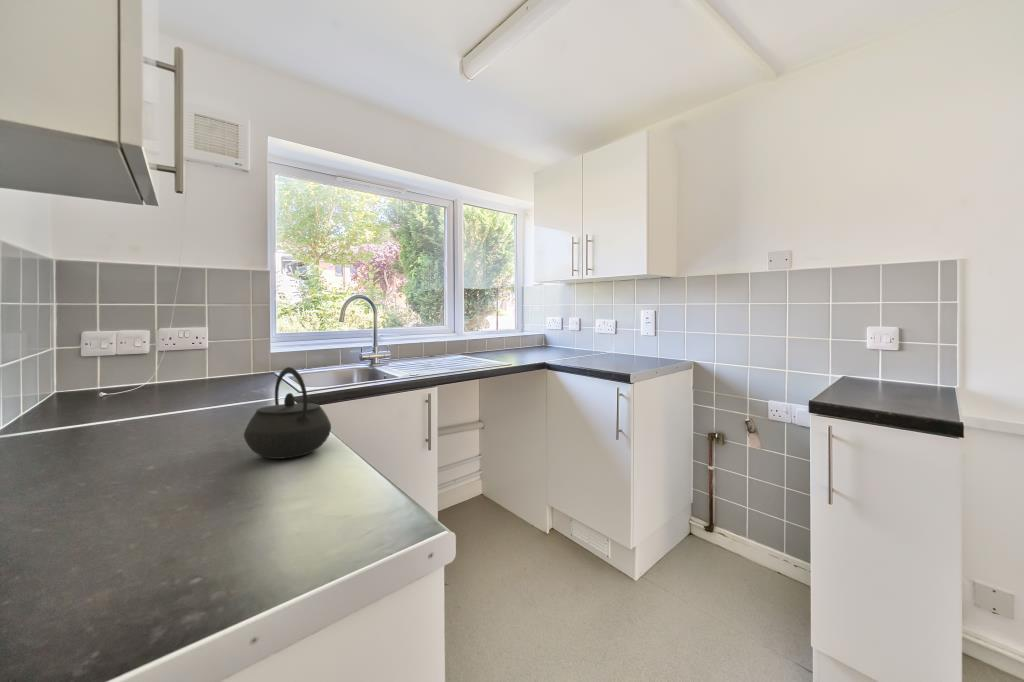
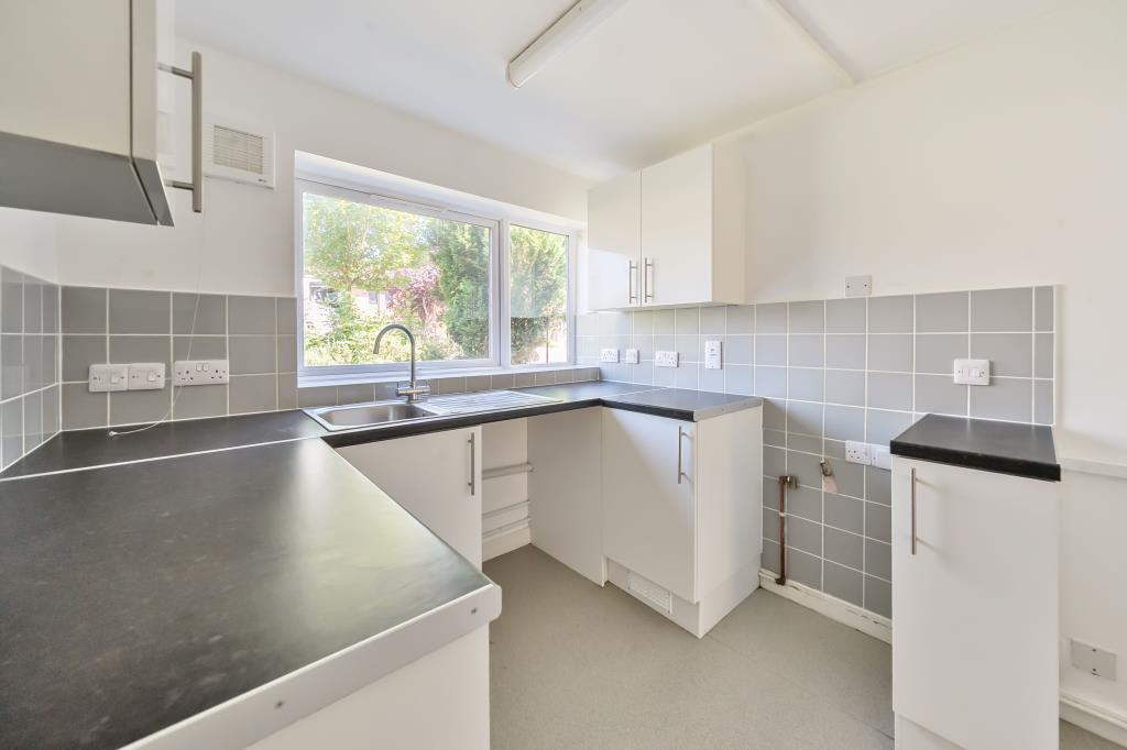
- kettle (287, 409)
